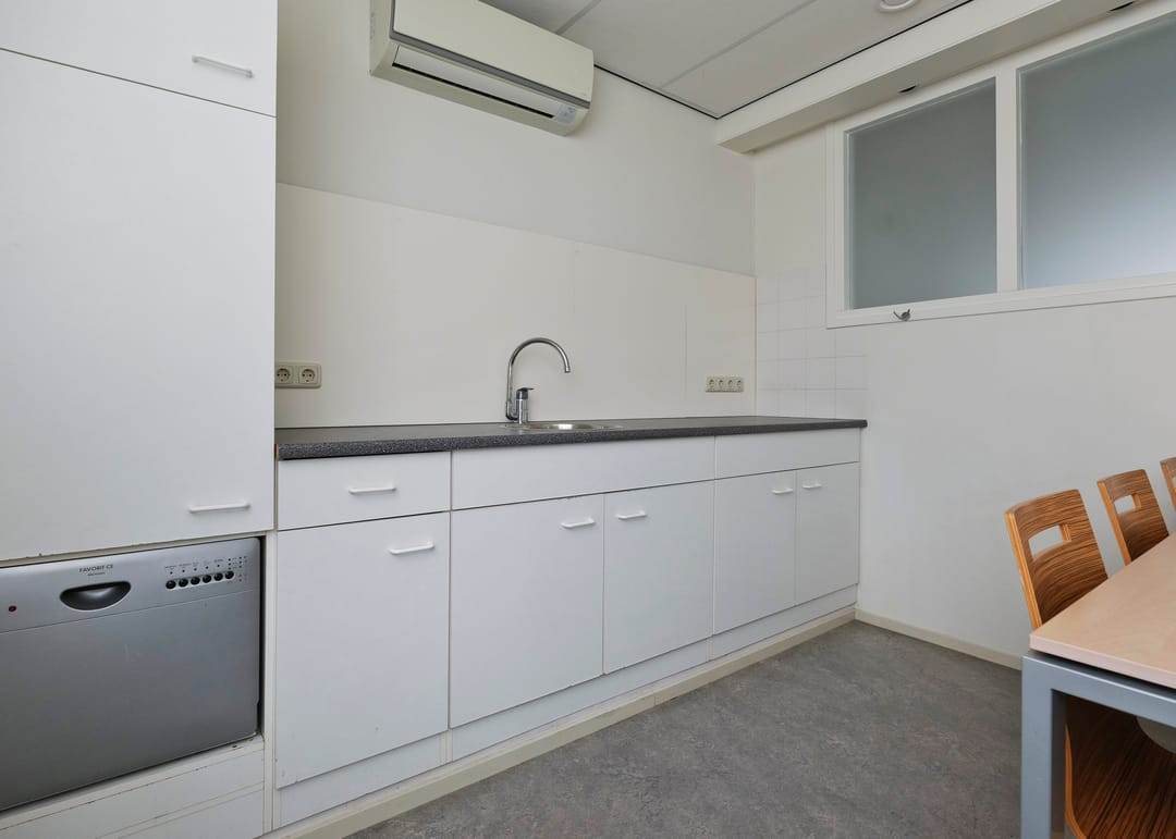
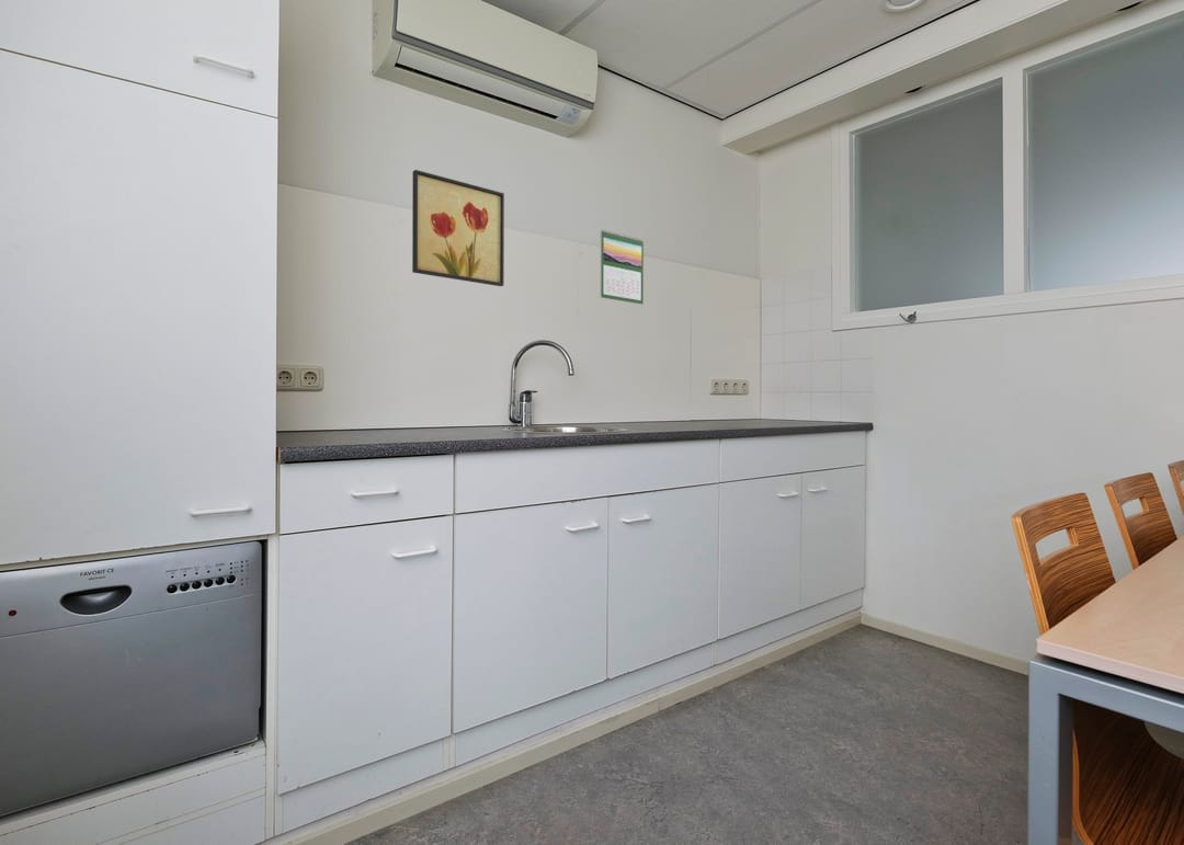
+ calendar (622, 266)
+ wall art (459, 231)
